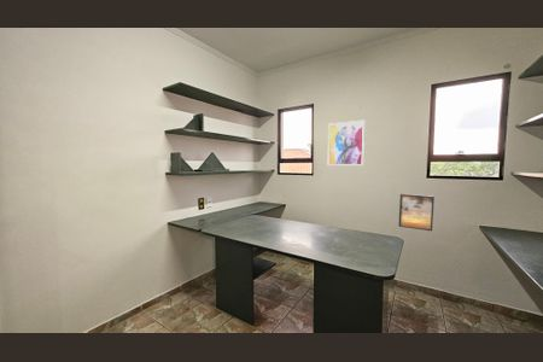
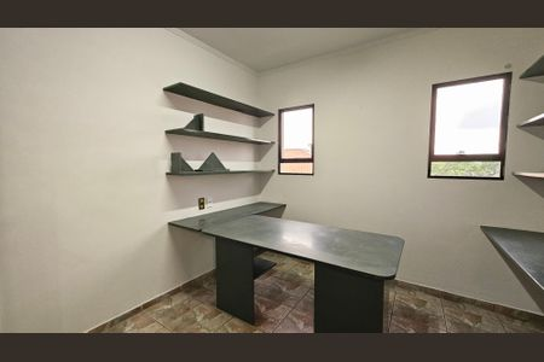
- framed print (415, 211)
- wall art (345, 144)
